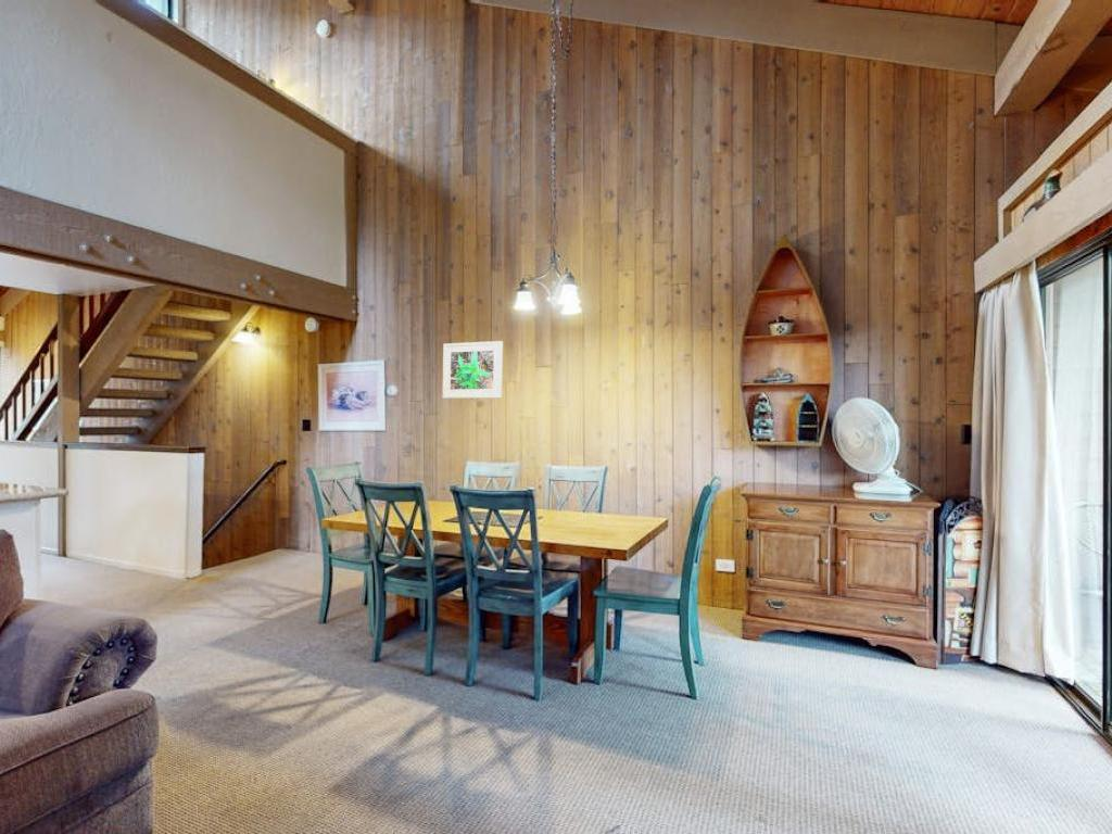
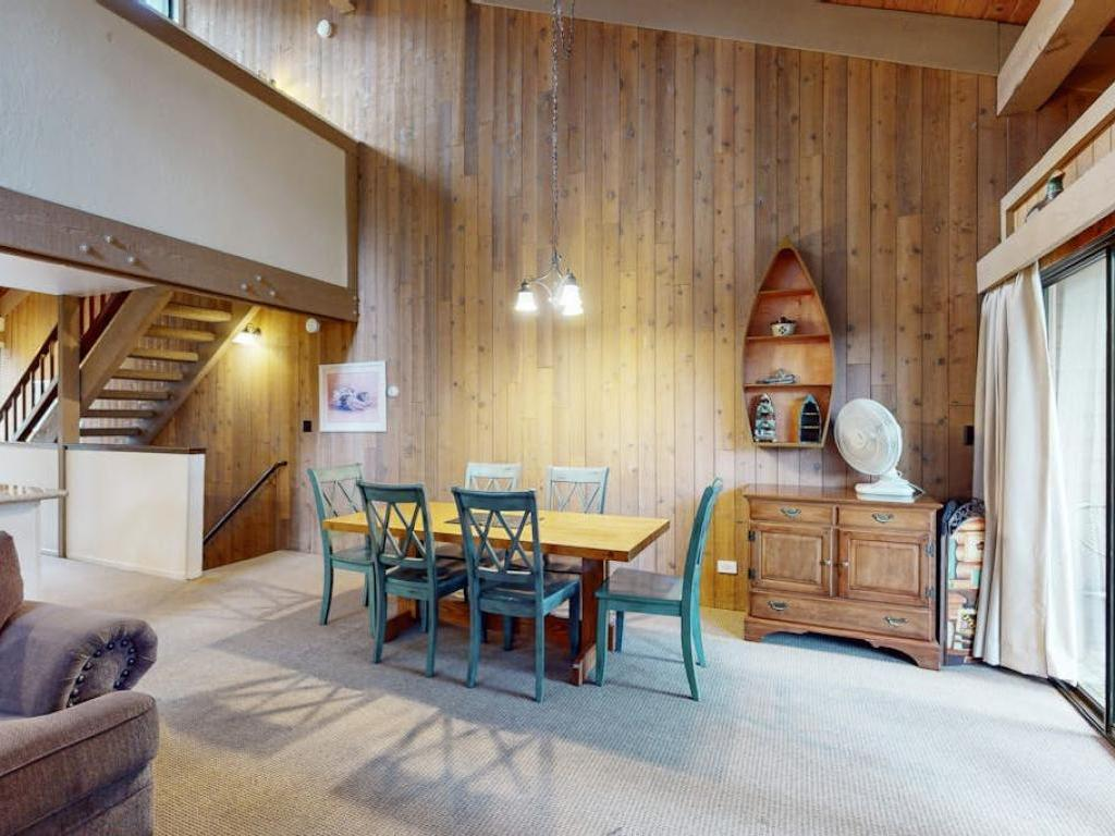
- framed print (471, 370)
